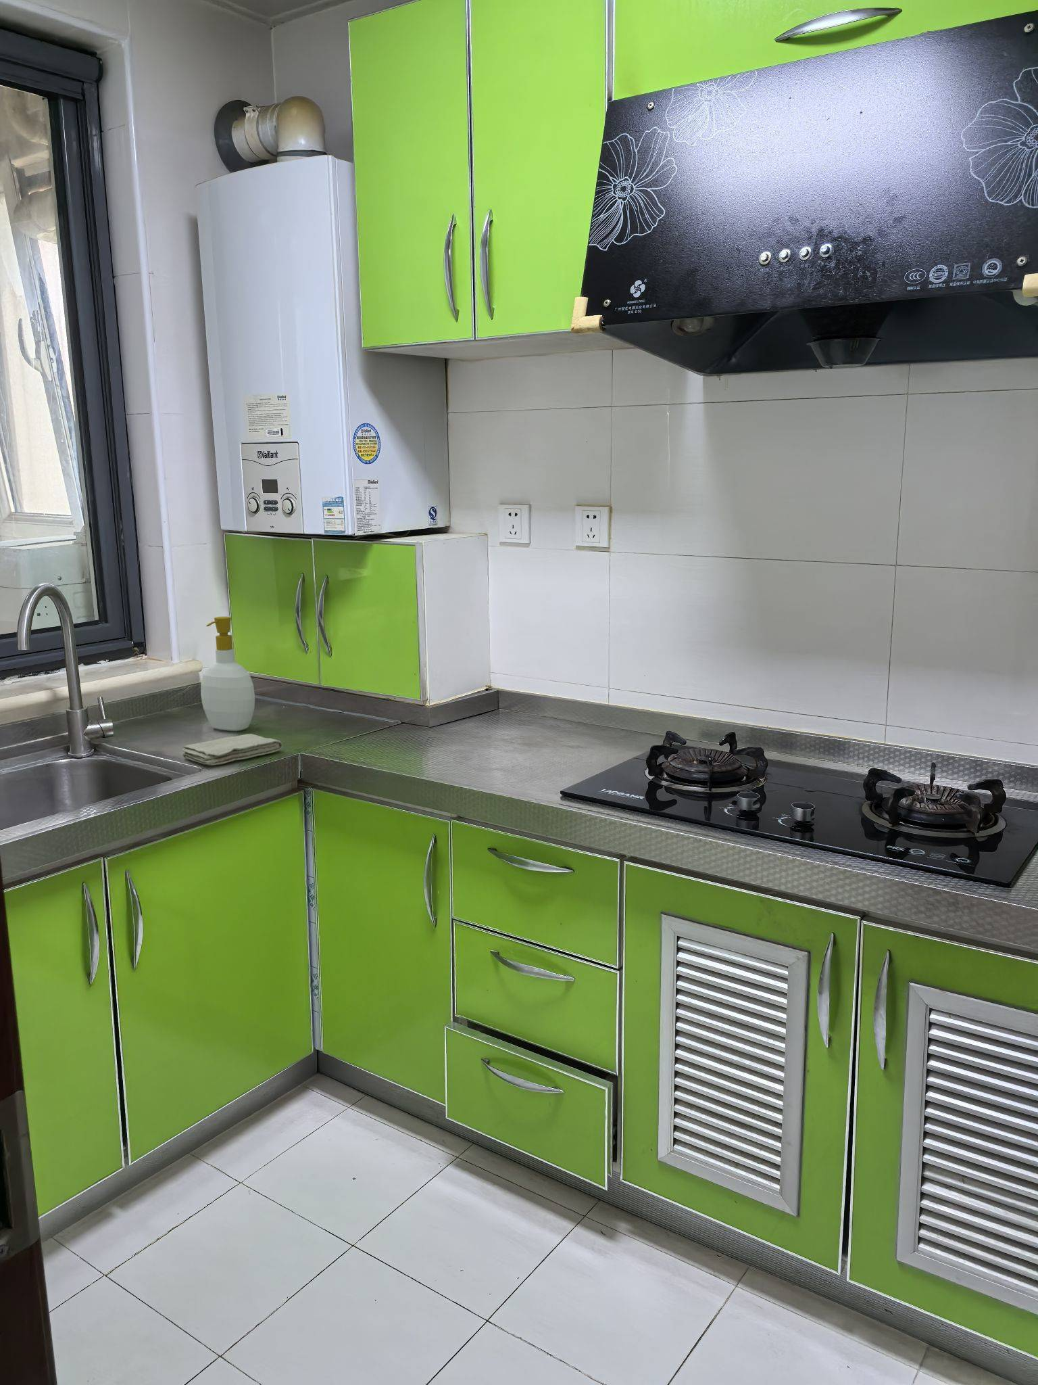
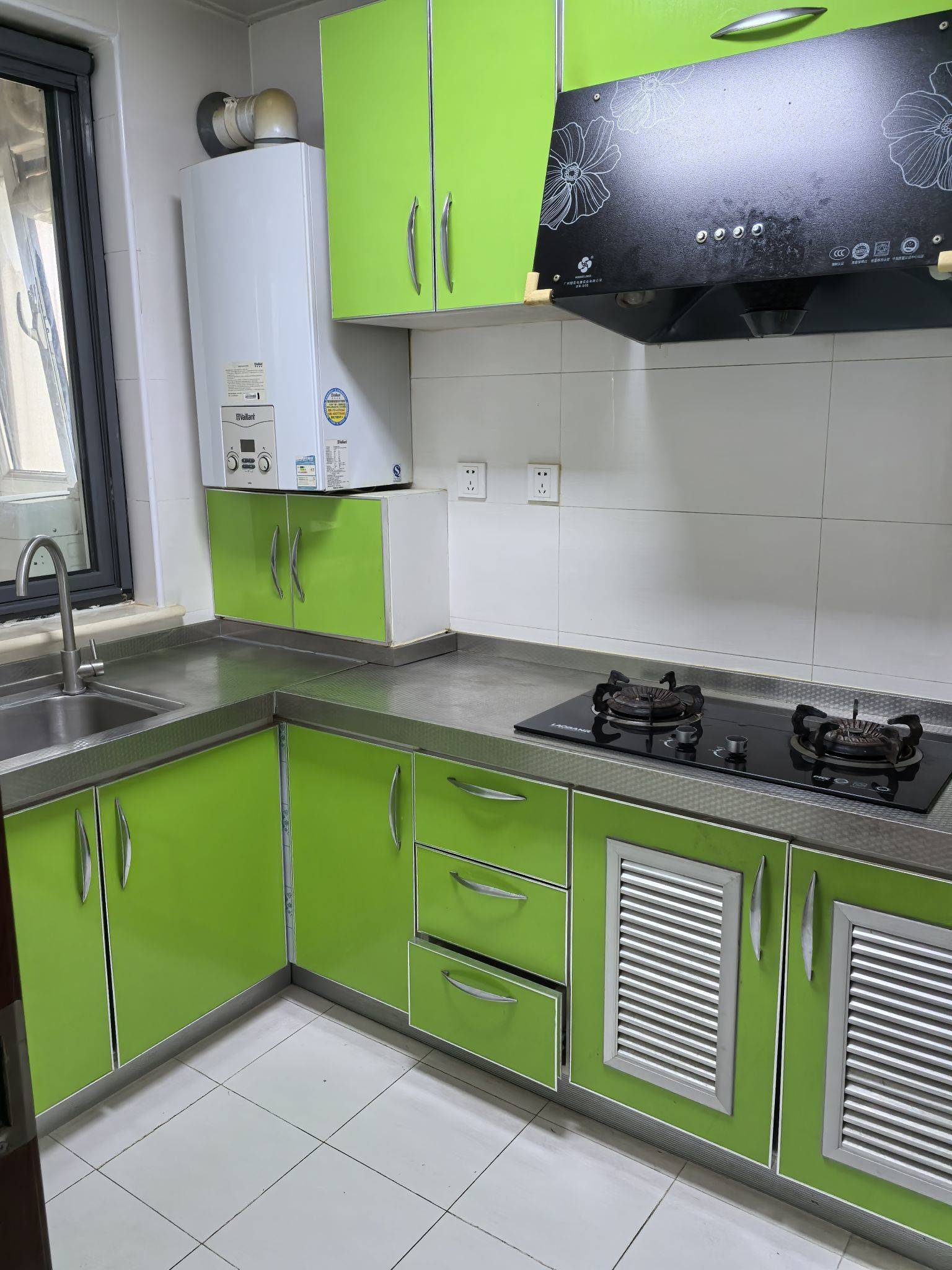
- washcloth (231, 747)
- soap bottle (225, 674)
